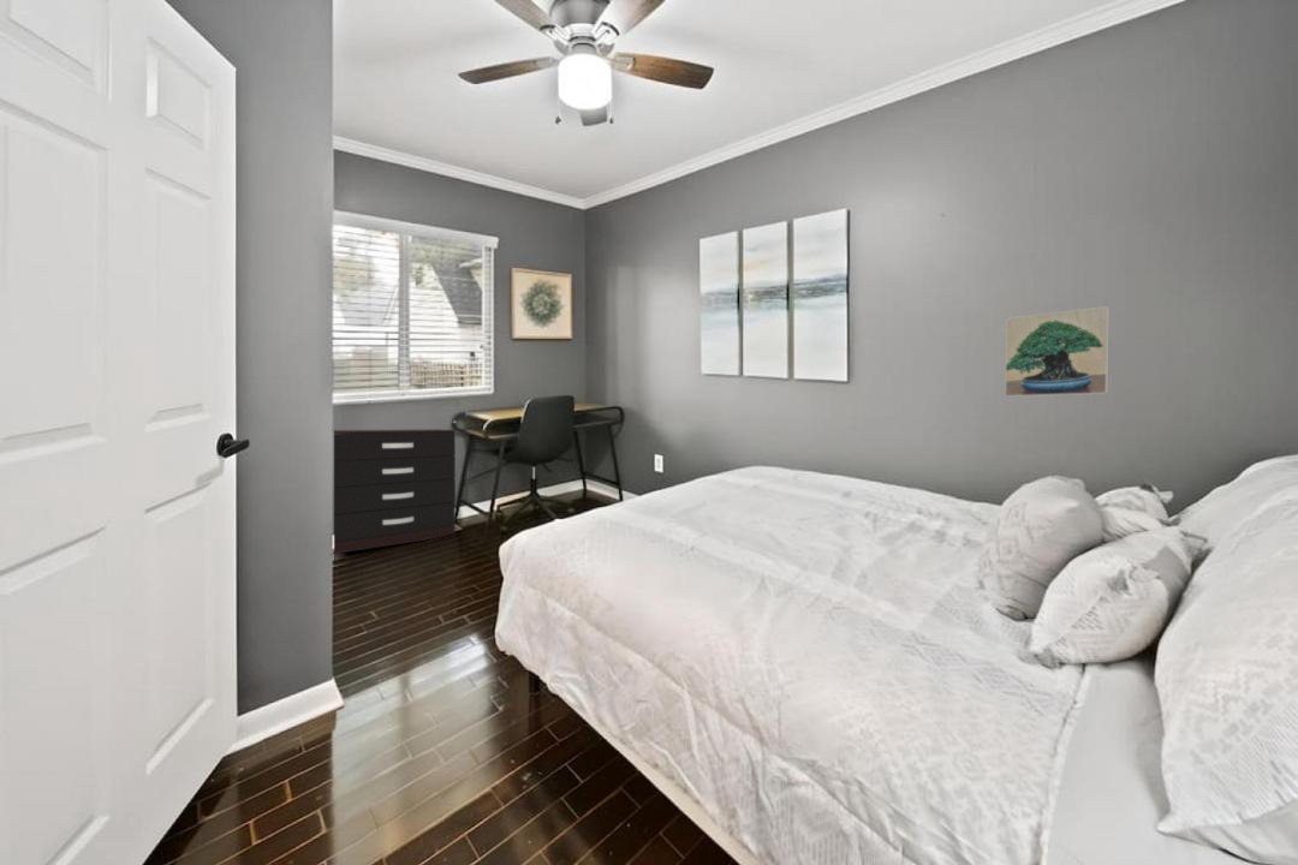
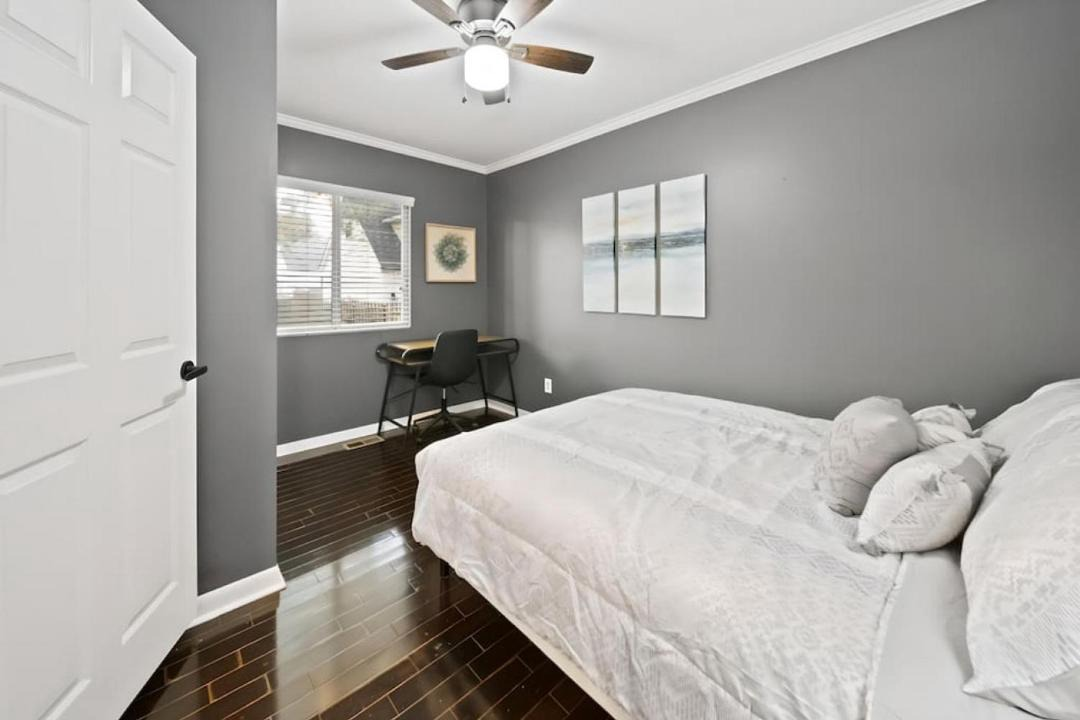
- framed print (1054, 353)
- dresser (388, 485)
